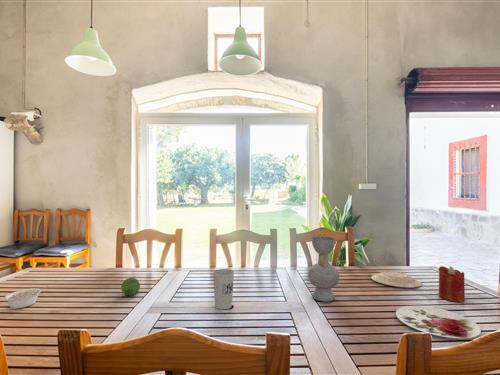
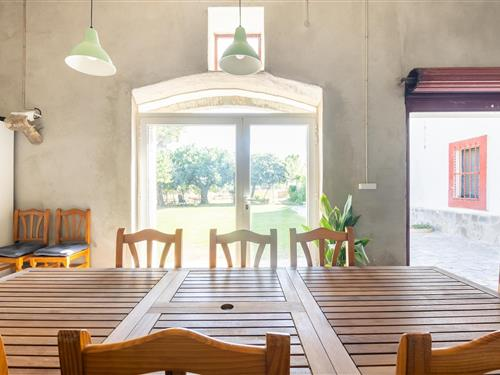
- candle (451, 281)
- legume (24, 297)
- decorative vase (323, 268)
- cup (223, 289)
- plate (395, 277)
- plate (435, 319)
- fruit (131, 285)
